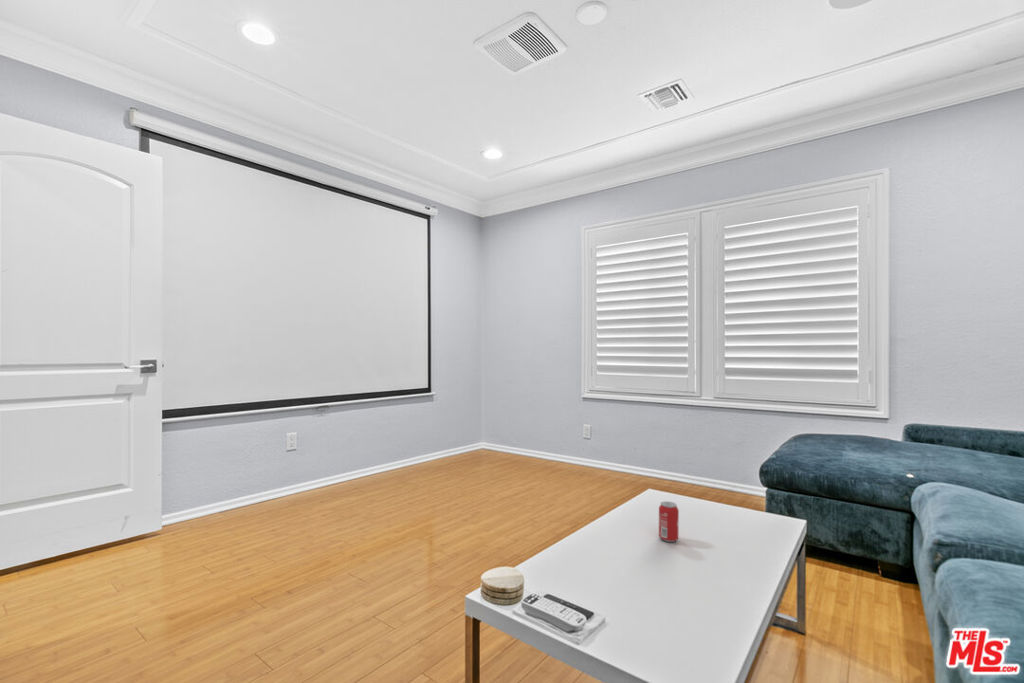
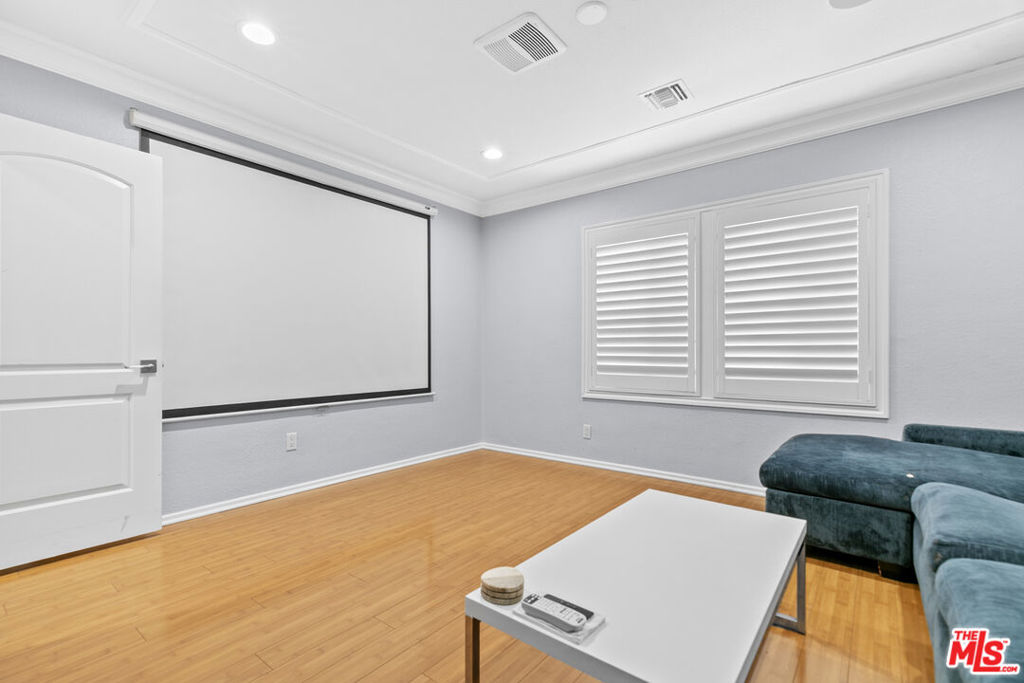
- beverage can (668, 521)
